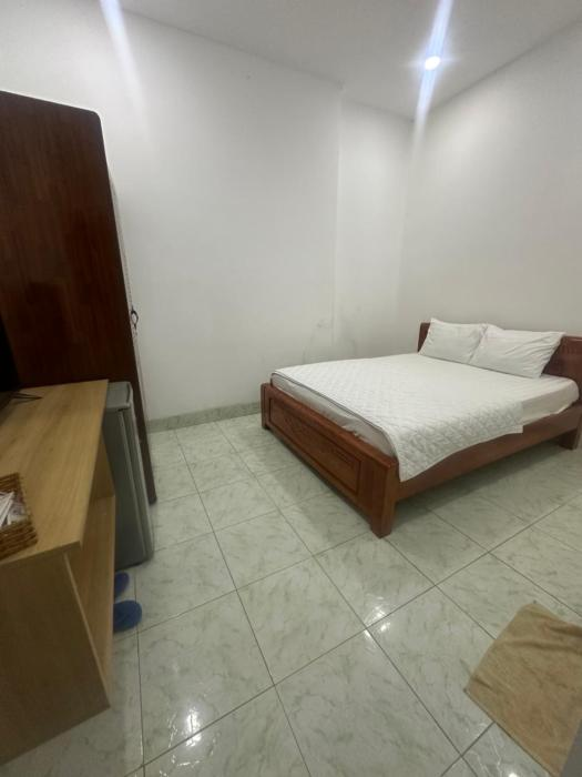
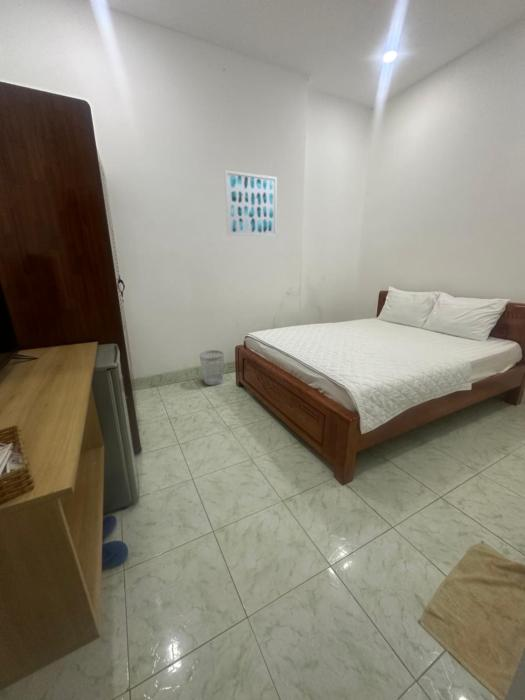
+ wastebasket (212, 368)
+ wall art (252, 205)
